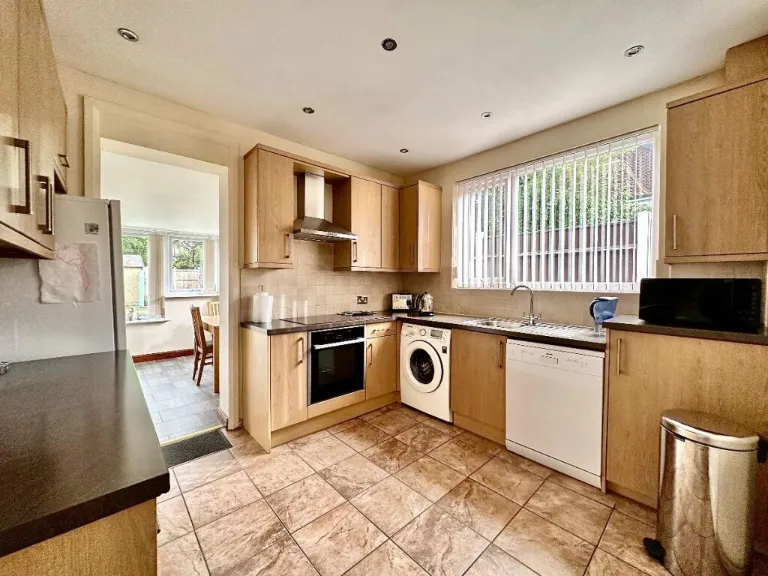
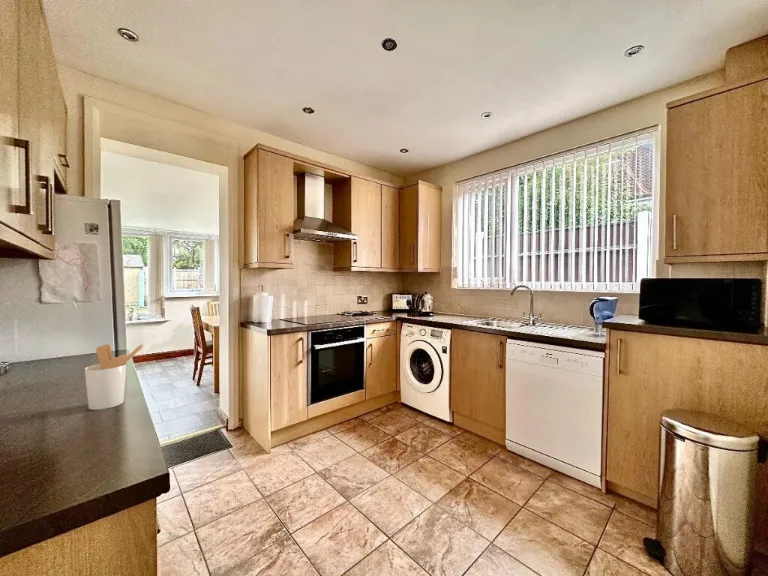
+ utensil holder (117, 374)
